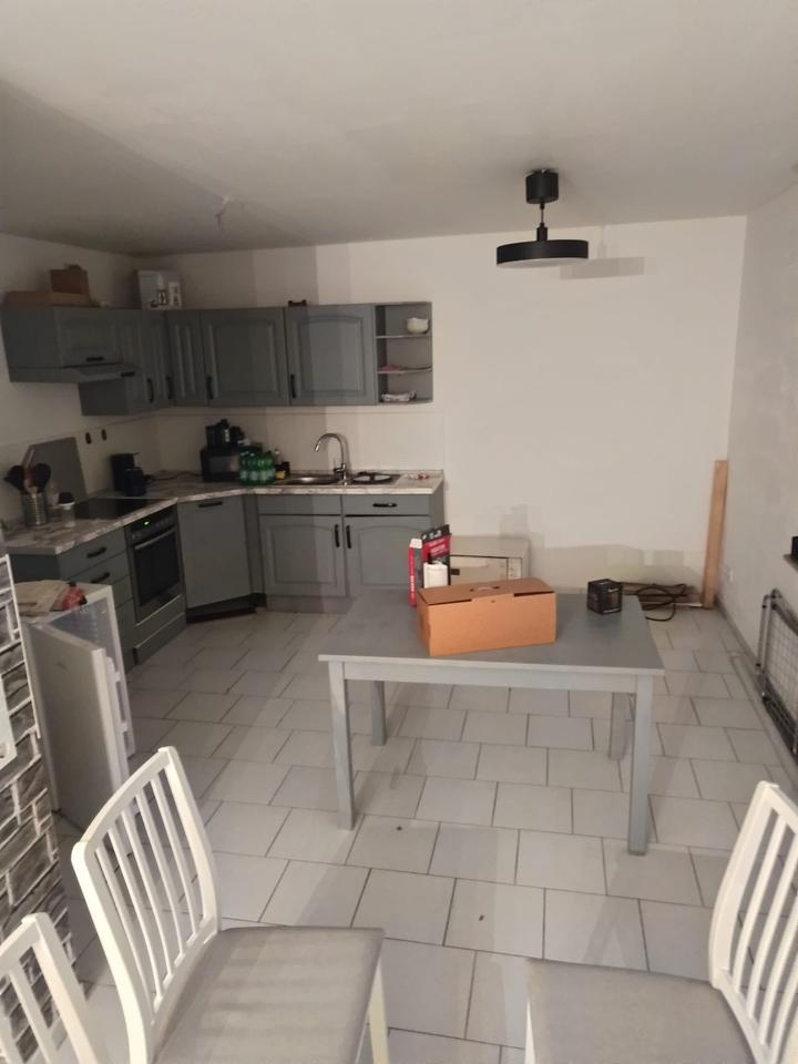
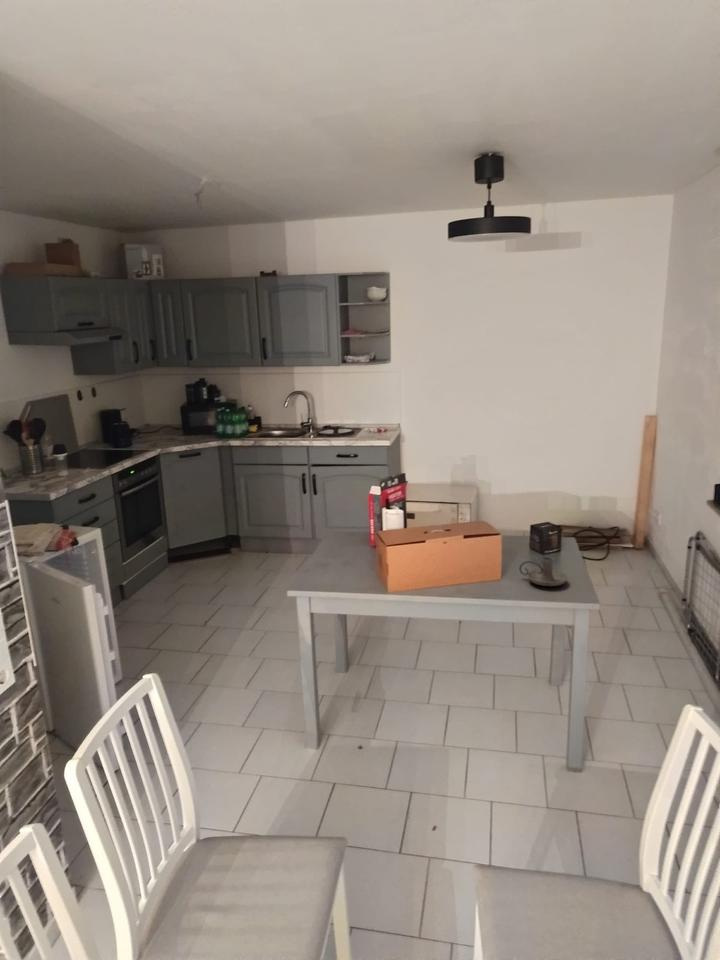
+ candle holder (542, 569)
